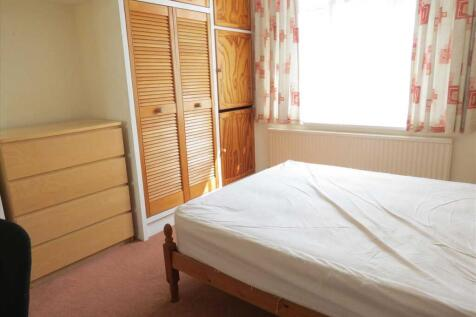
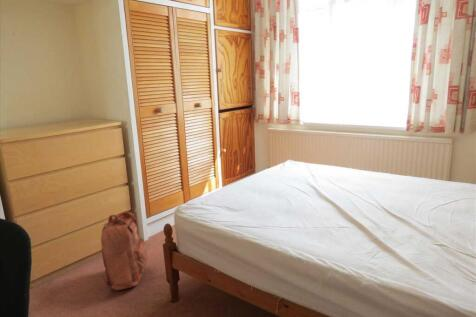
+ backpack (120, 247)
